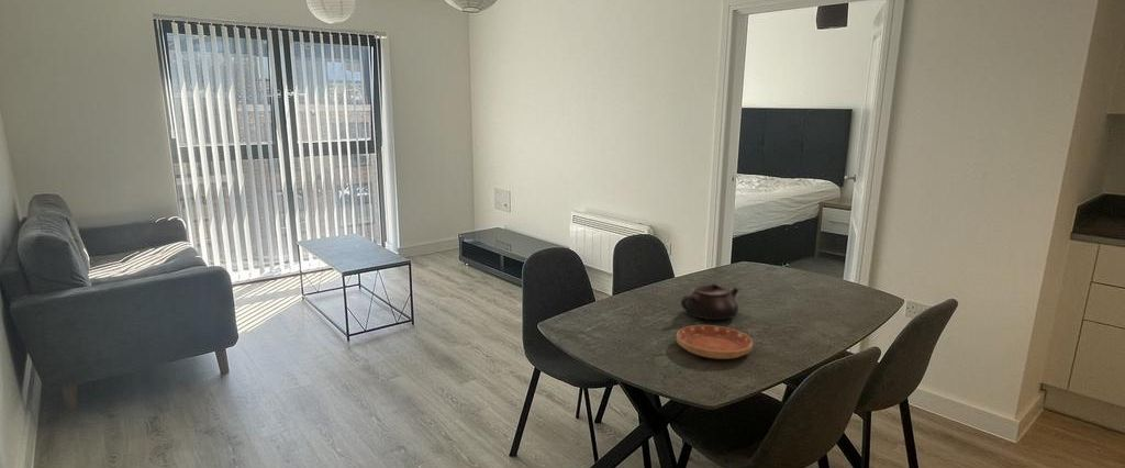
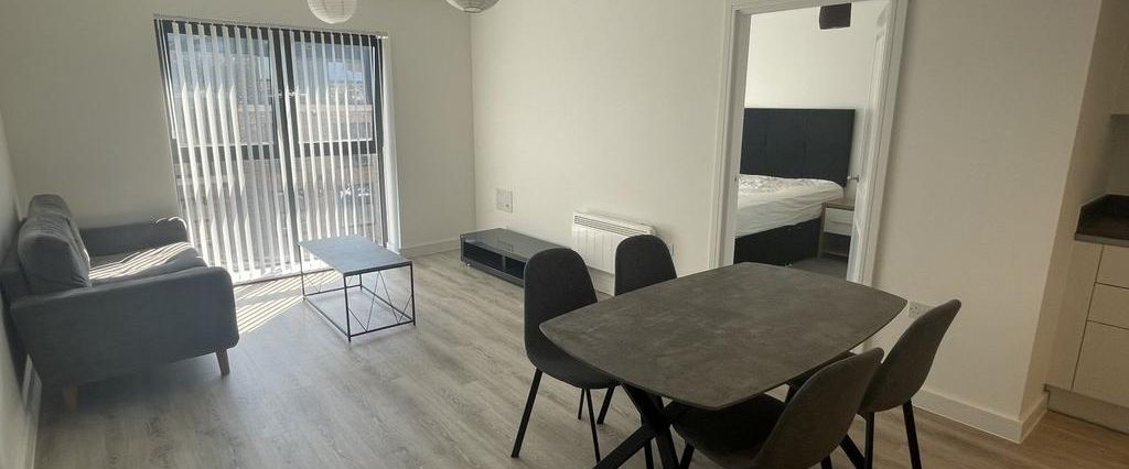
- teapot (710, 299)
- saucer (713, 342)
